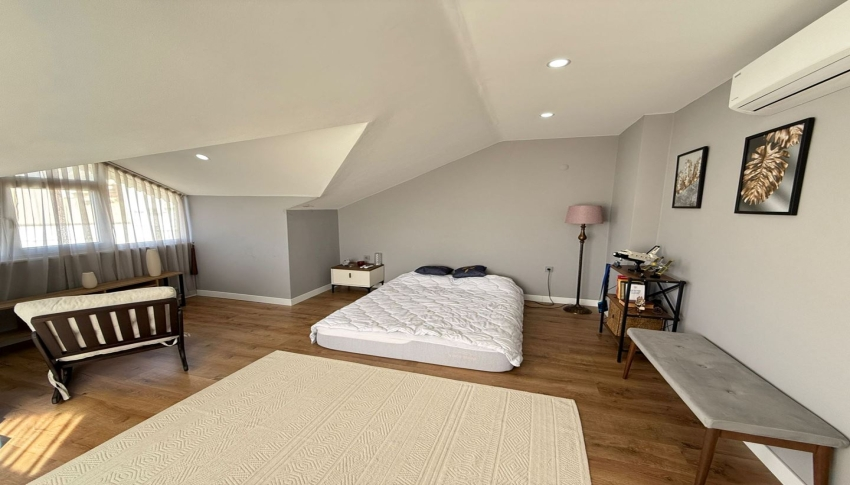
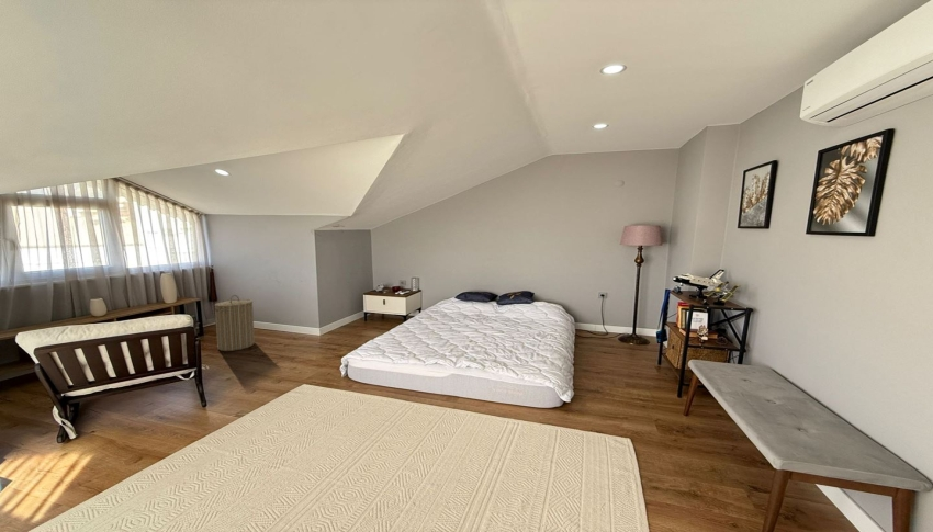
+ laundry hamper (235, 320)
